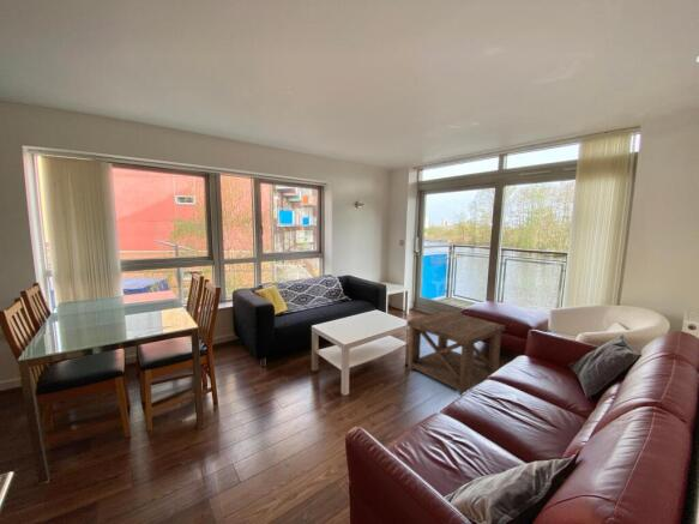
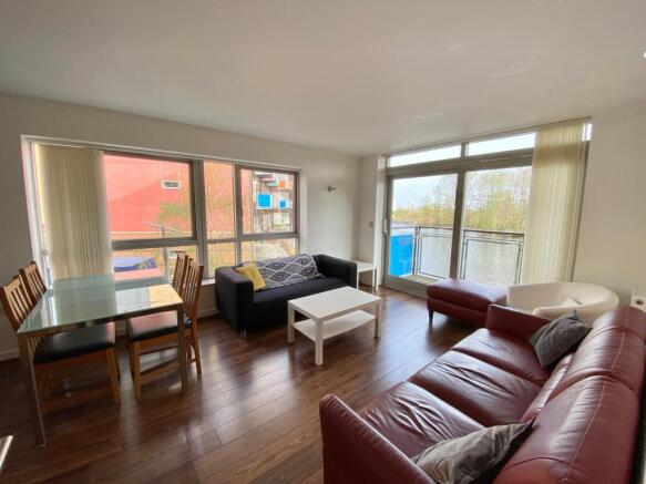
- side table (453, 348)
